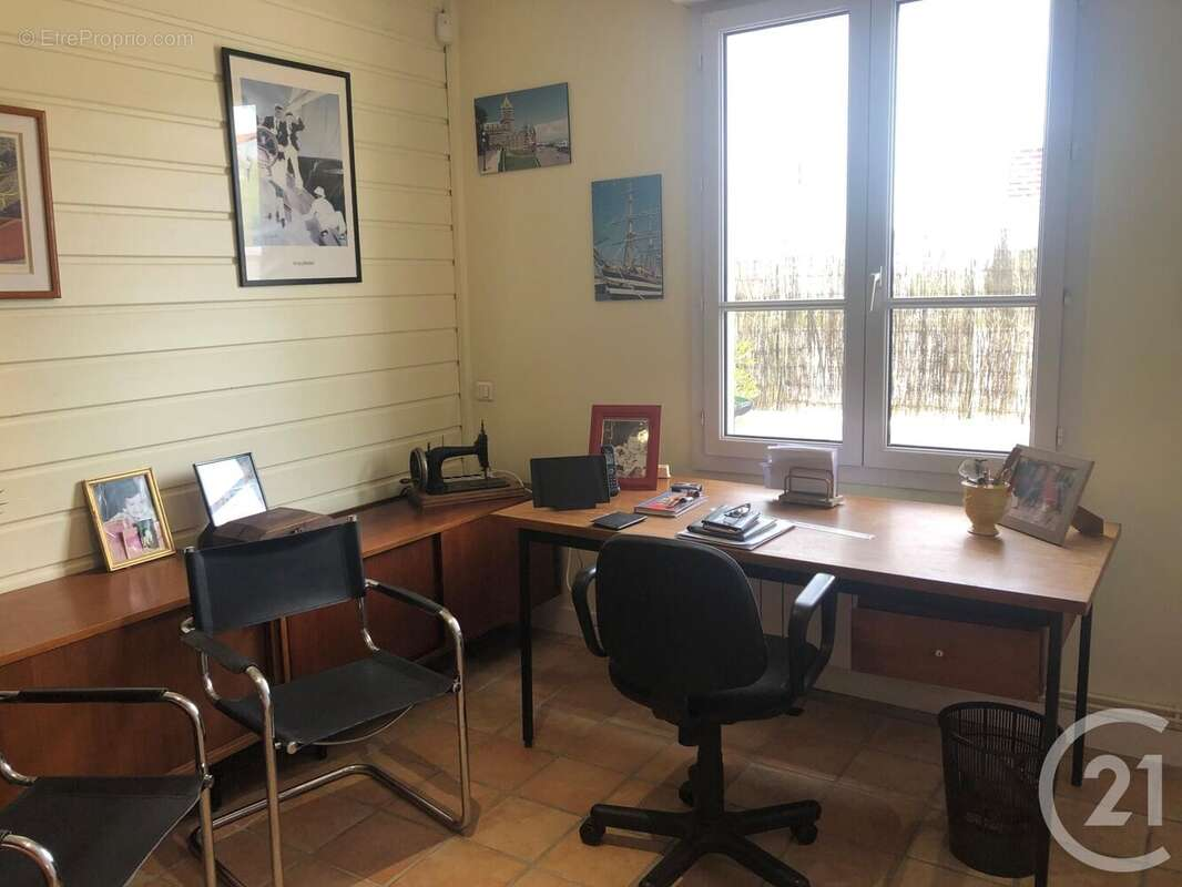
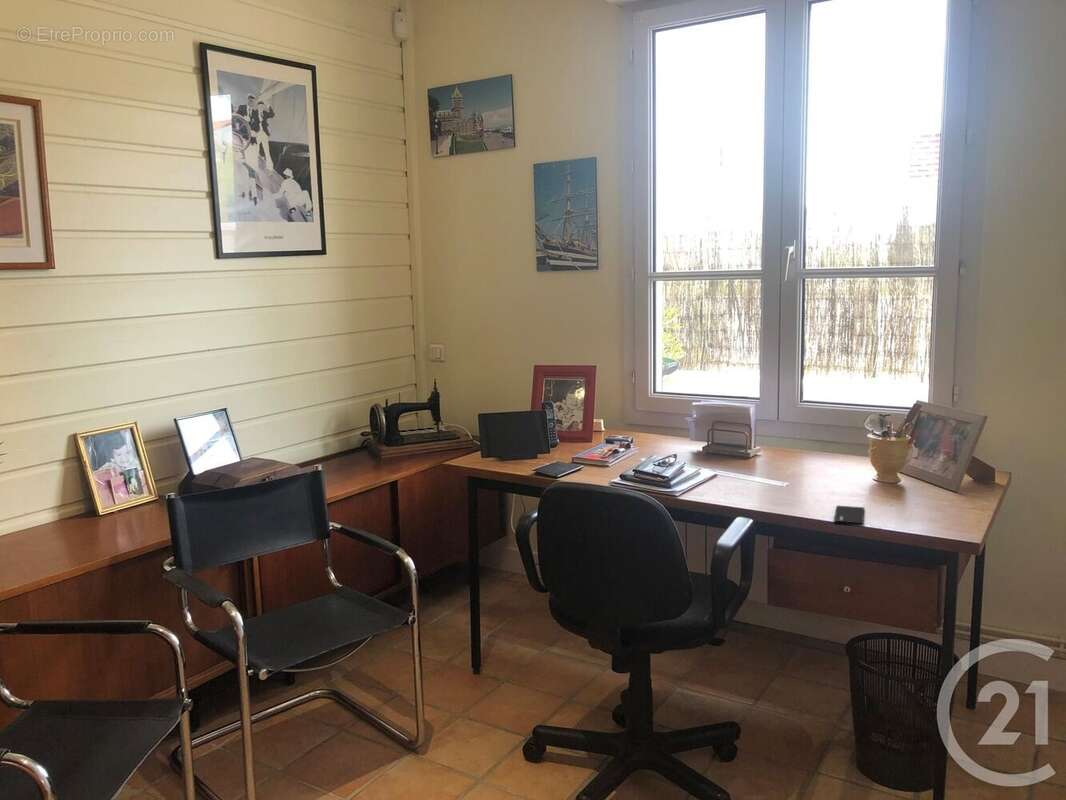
+ smartphone (849, 514)
